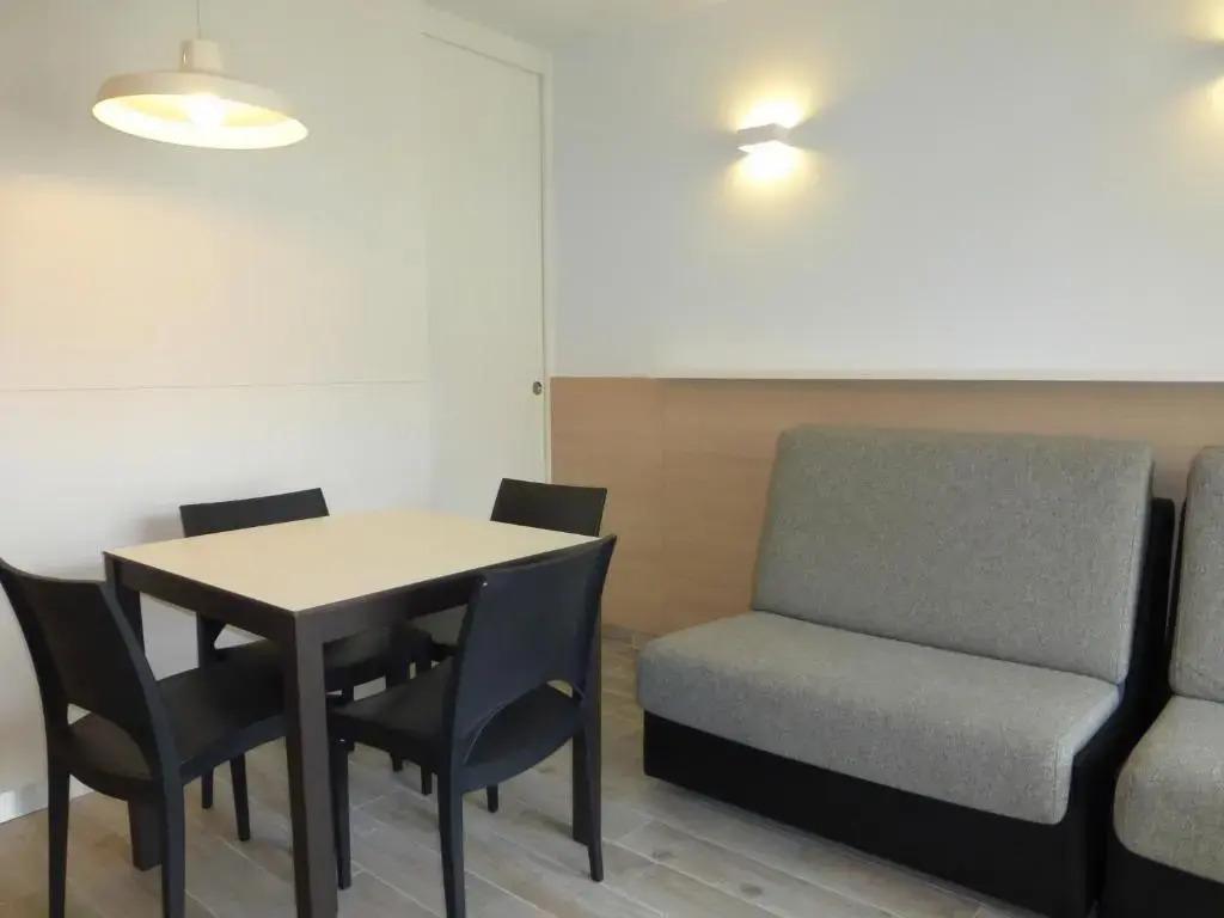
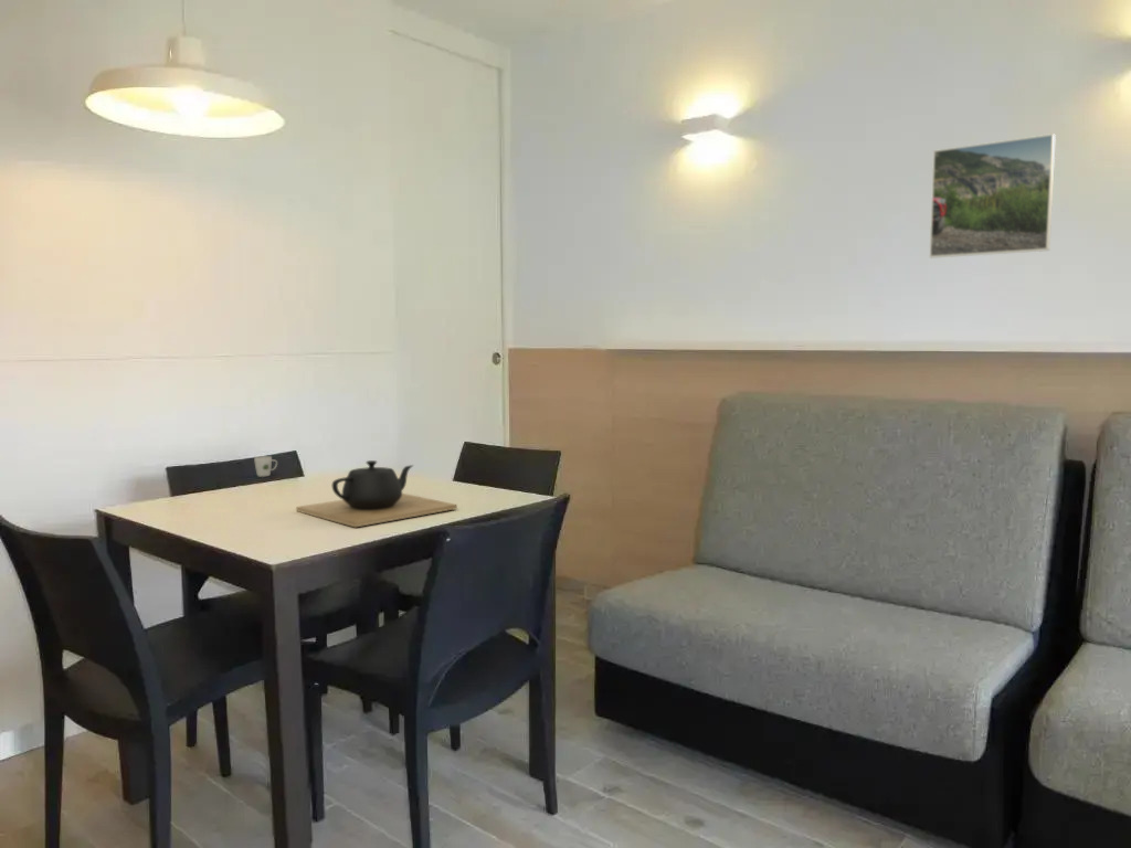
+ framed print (990, 199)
+ teapot (376, 485)
+ cup (265, 459)
